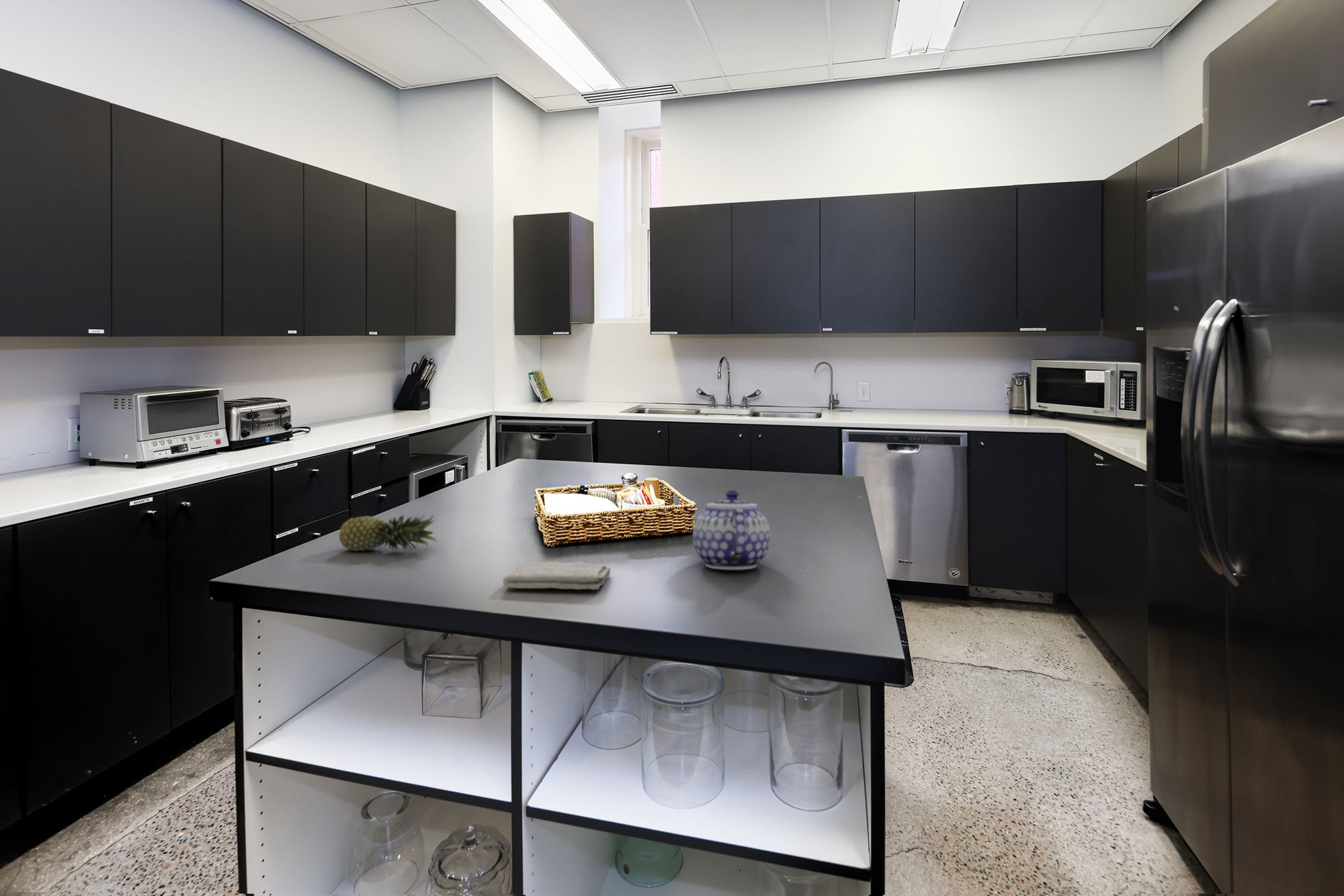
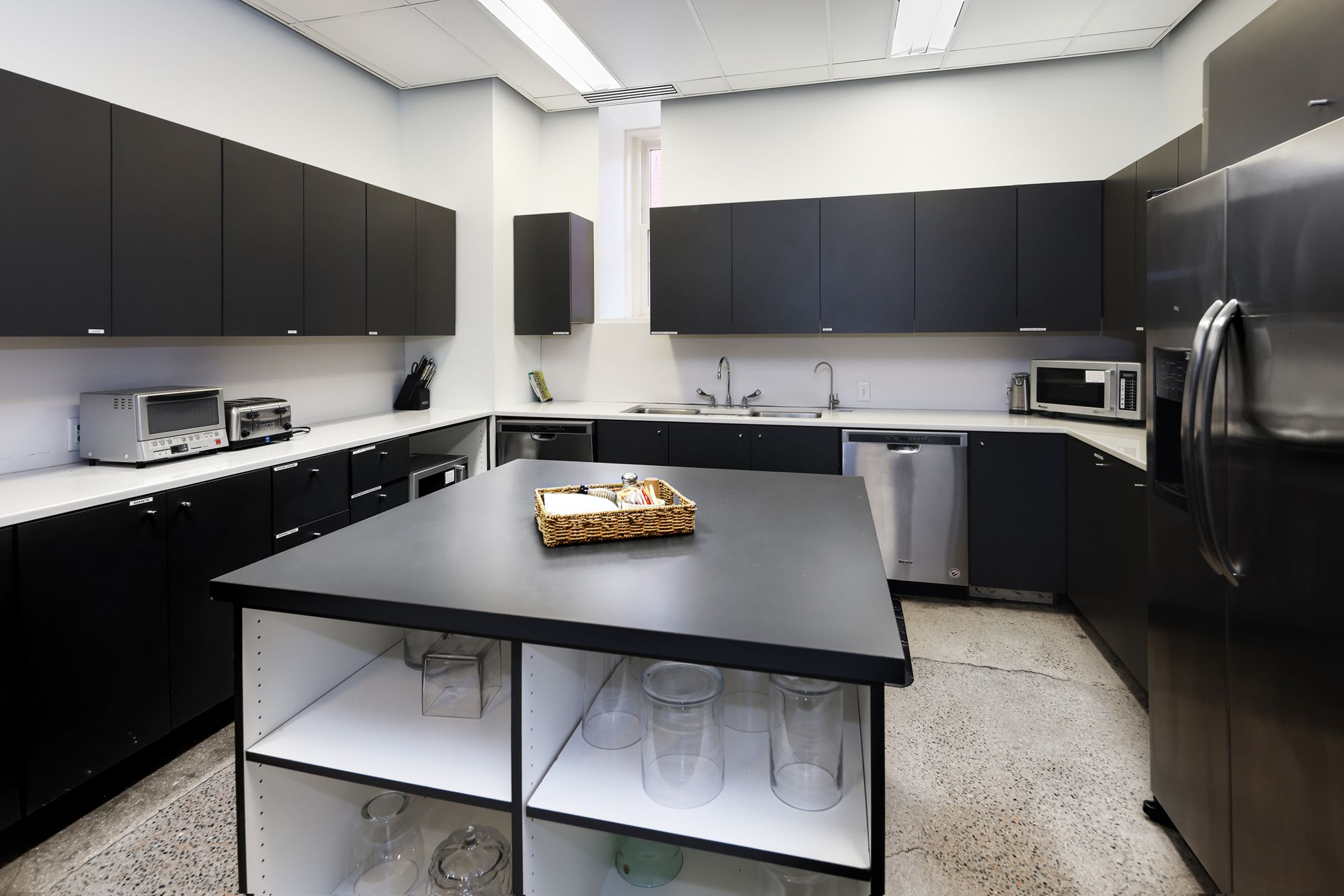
- fruit (388, 532)
- washcloth (558, 574)
- teapot (731, 528)
